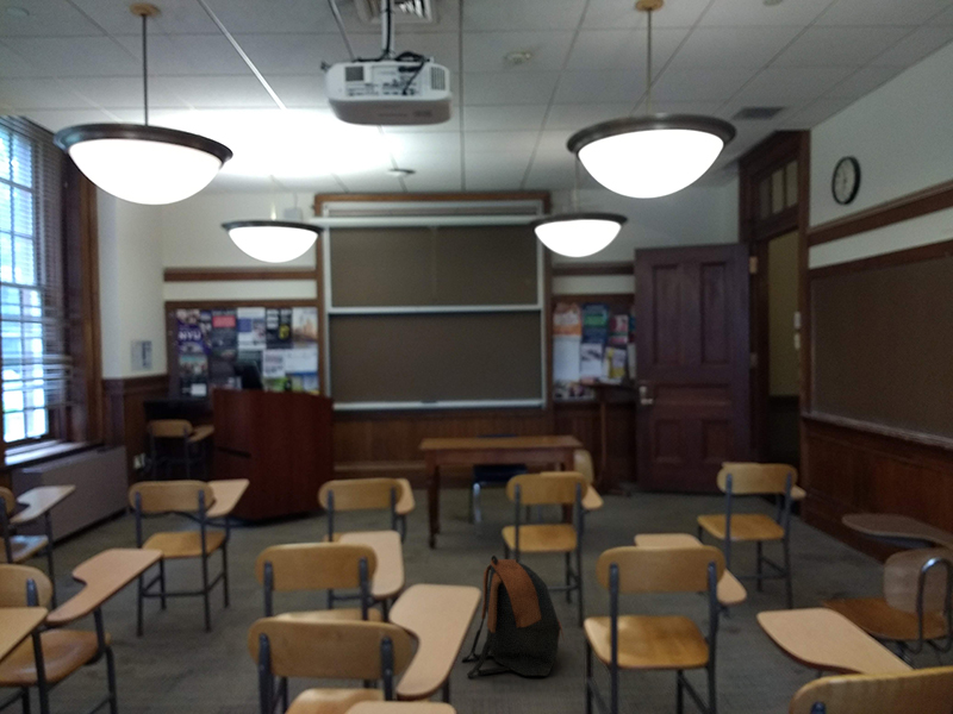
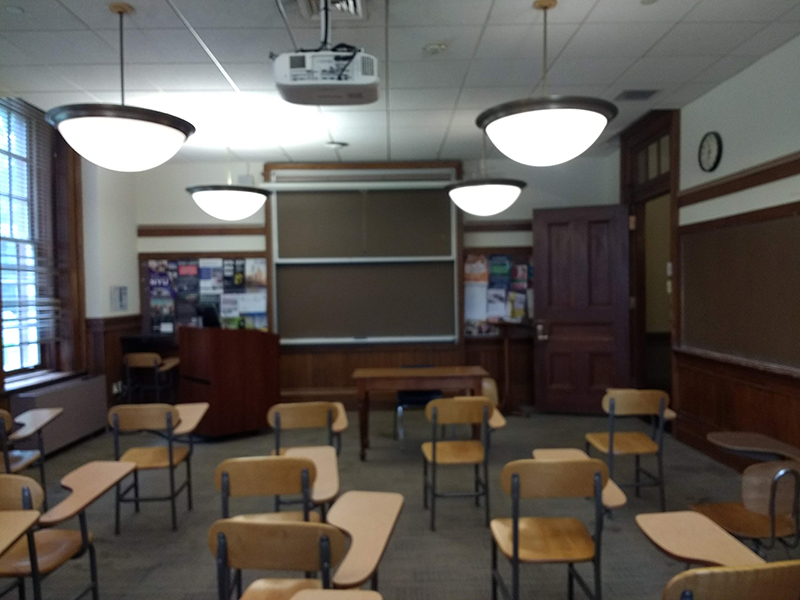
- backpack (512, 608)
